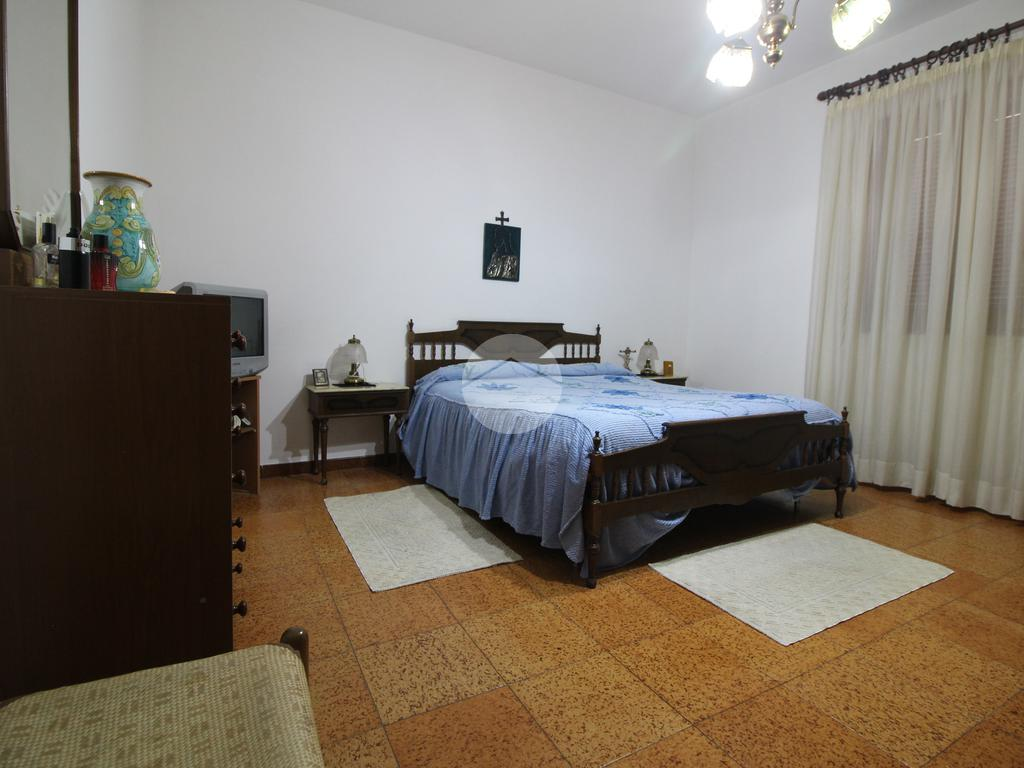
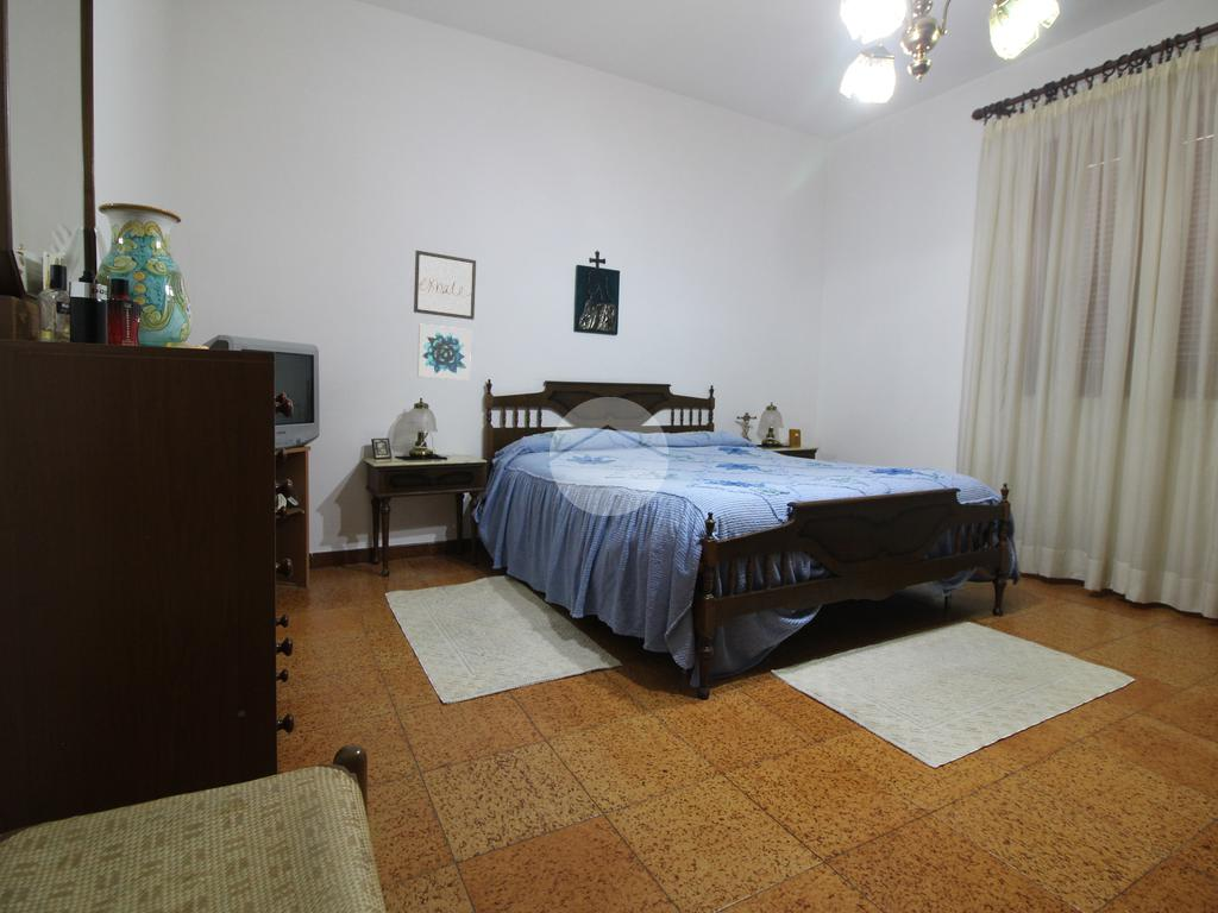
+ wall art (444, 352)
+ wall art (445, 285)
